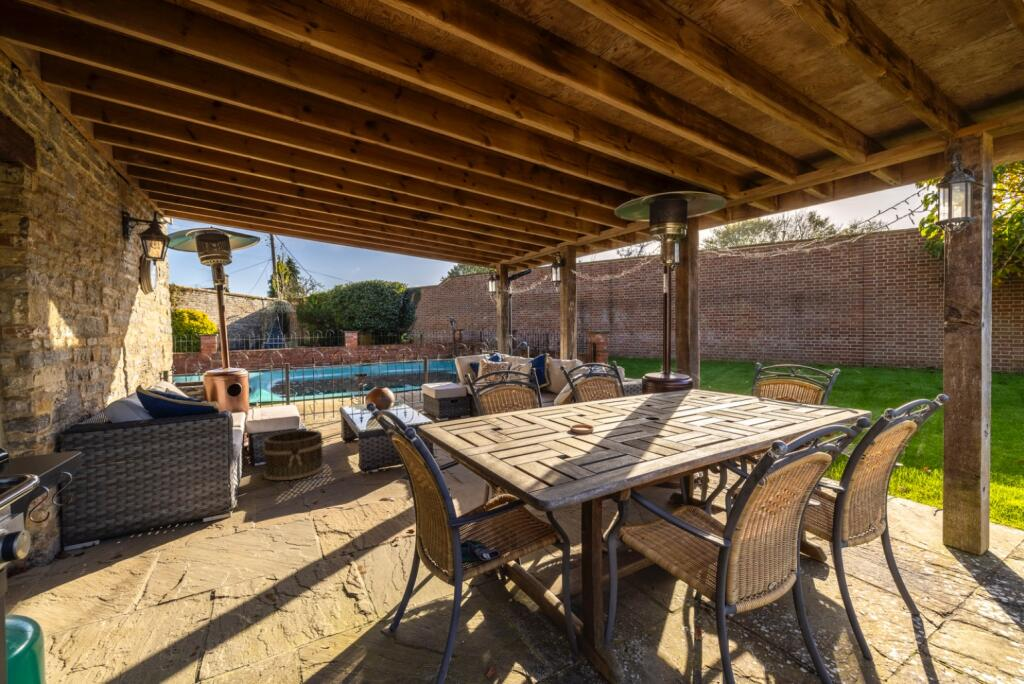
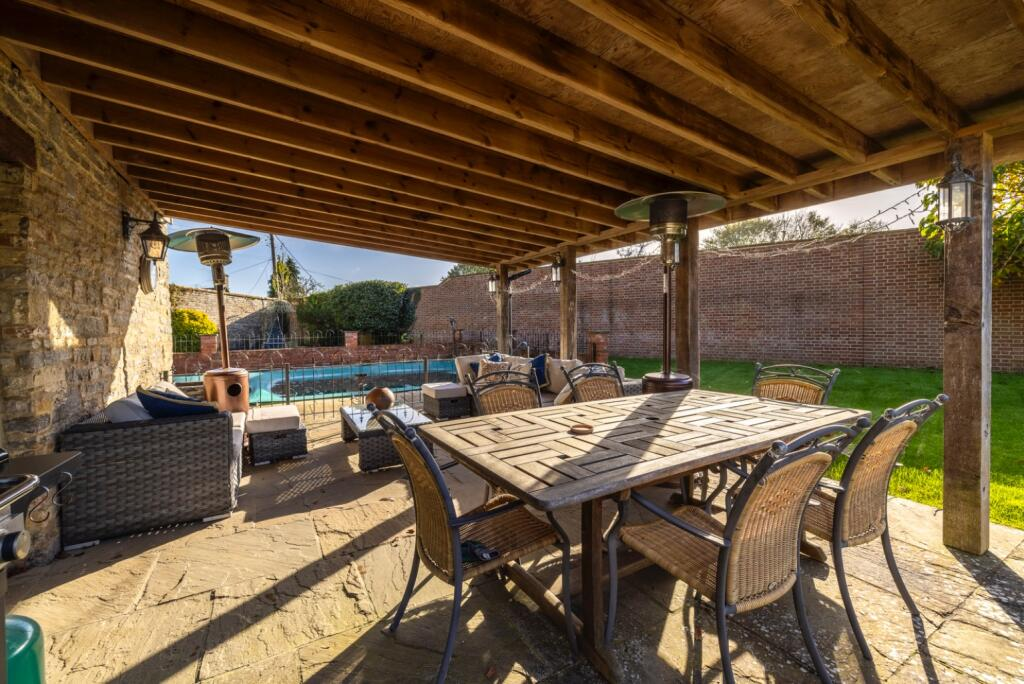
- bucket (294, 453)
